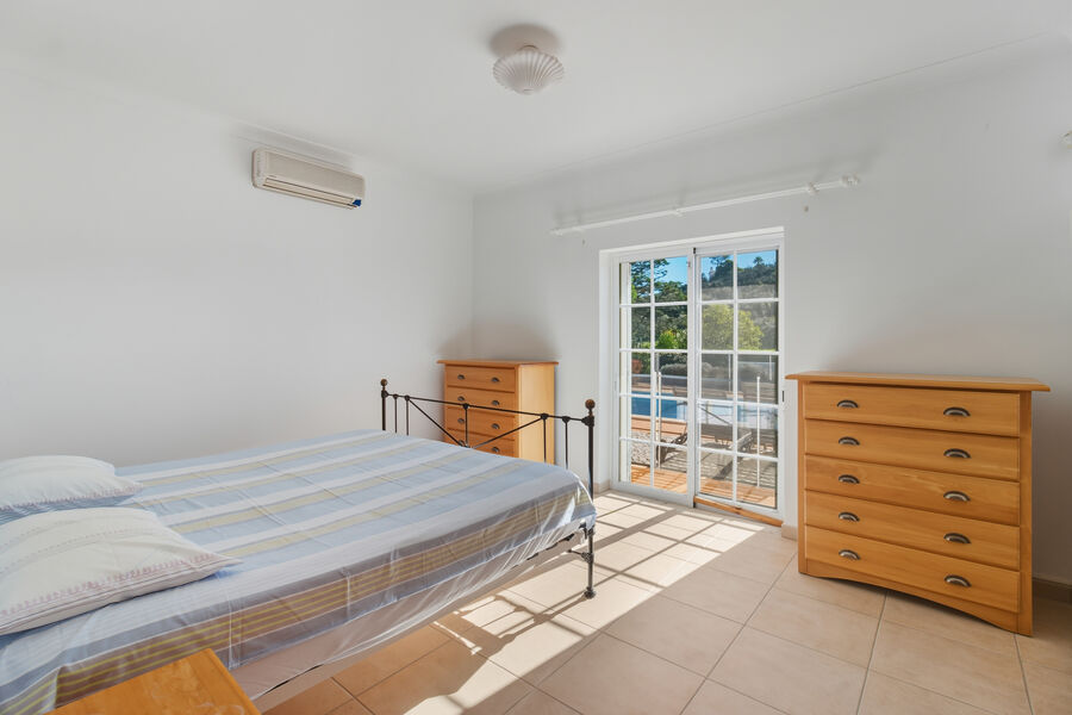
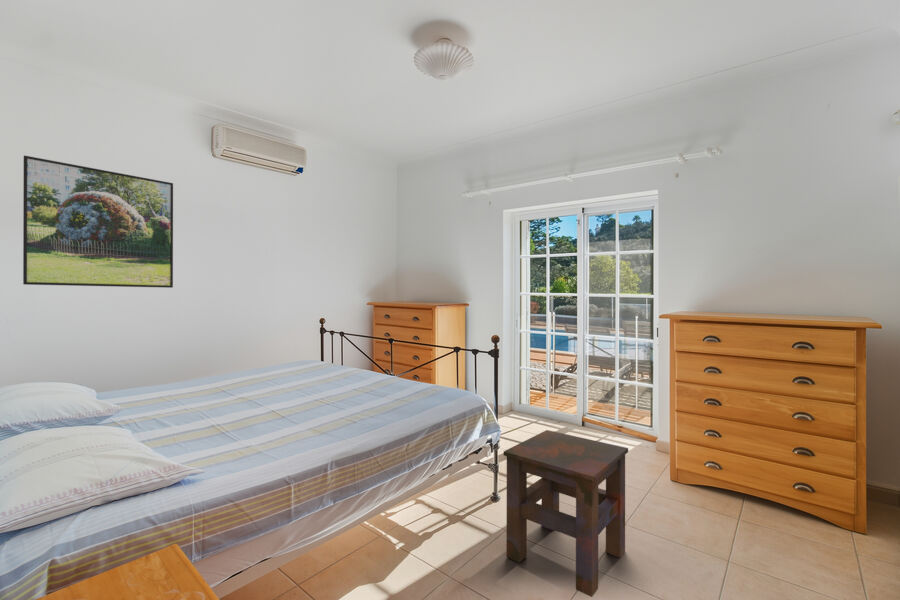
+ side table (567, 495)
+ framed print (105, 228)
